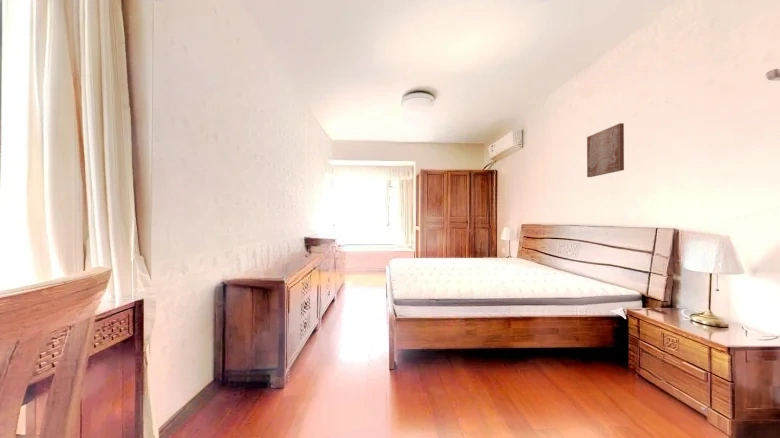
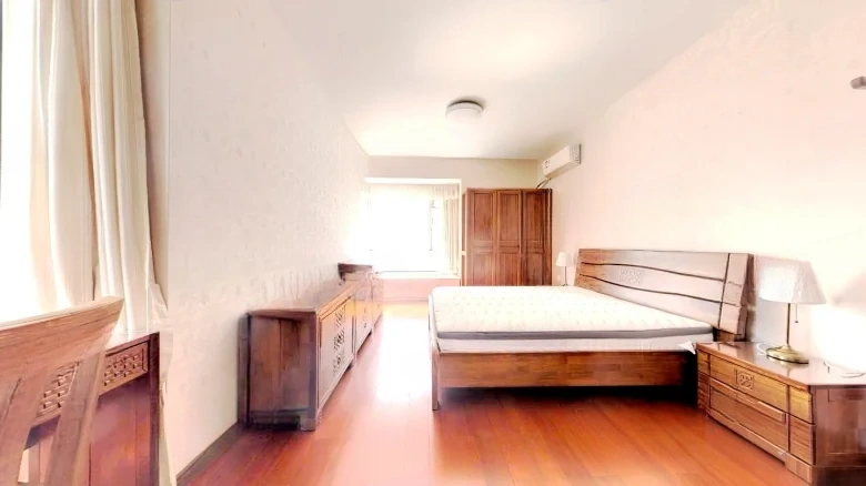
- wall art (604, 152)
